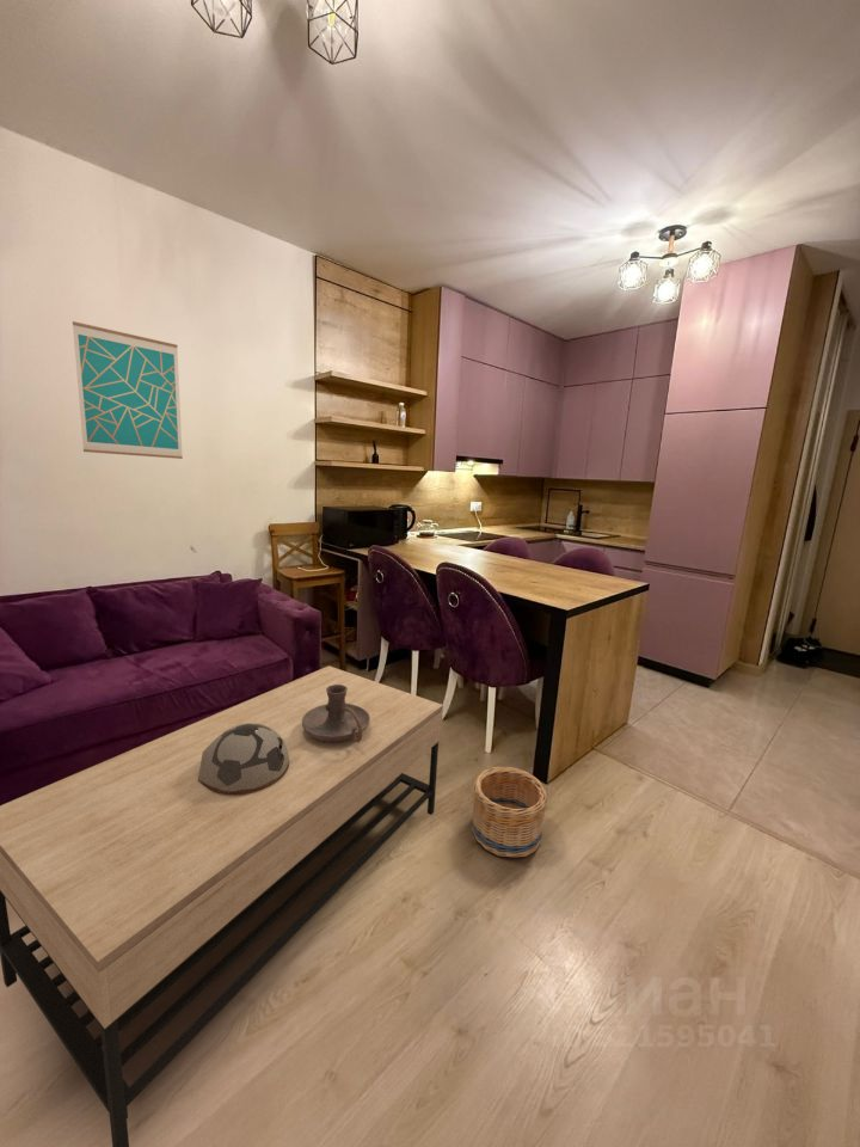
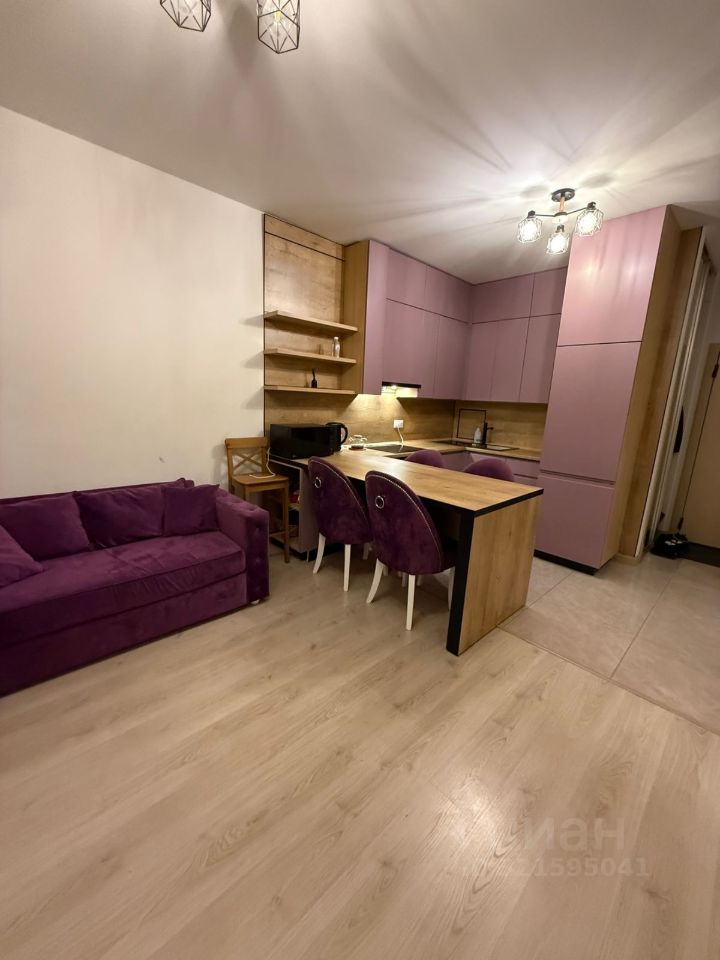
- candle holder (339, 712)
- coffee table (265, 816)
- wall art (131, 395)
- basket (508, 809)
- decorative bowl (244, 747)
